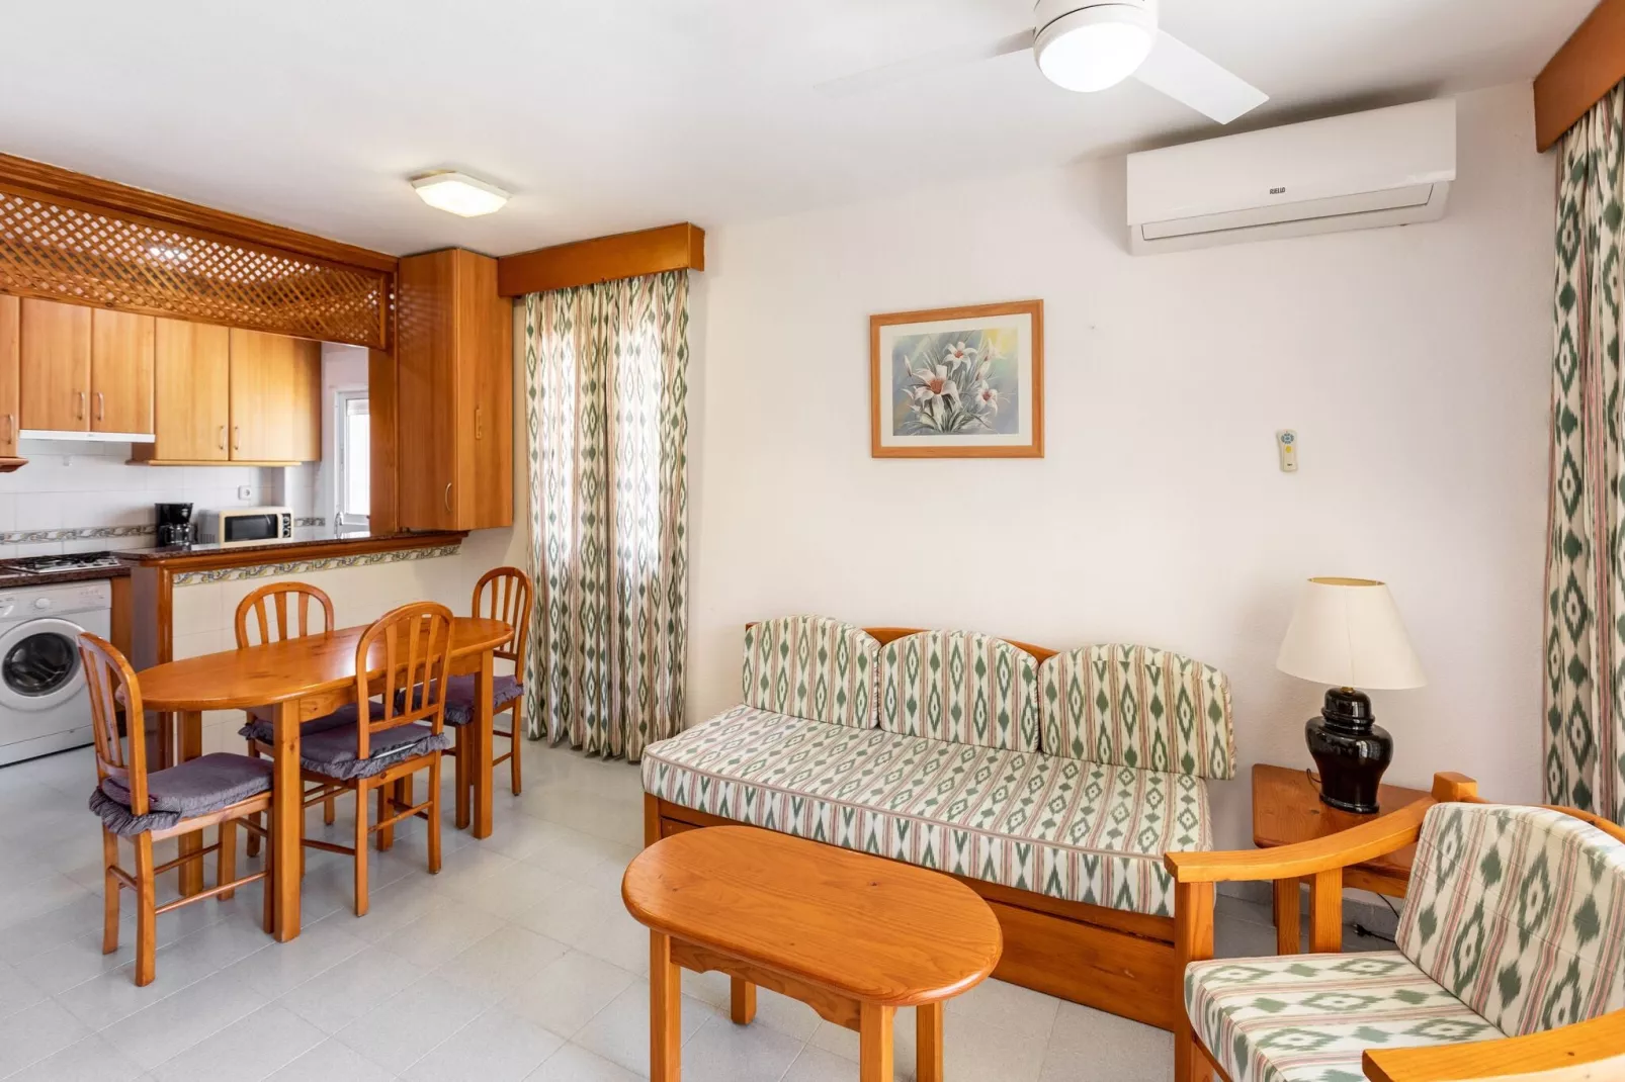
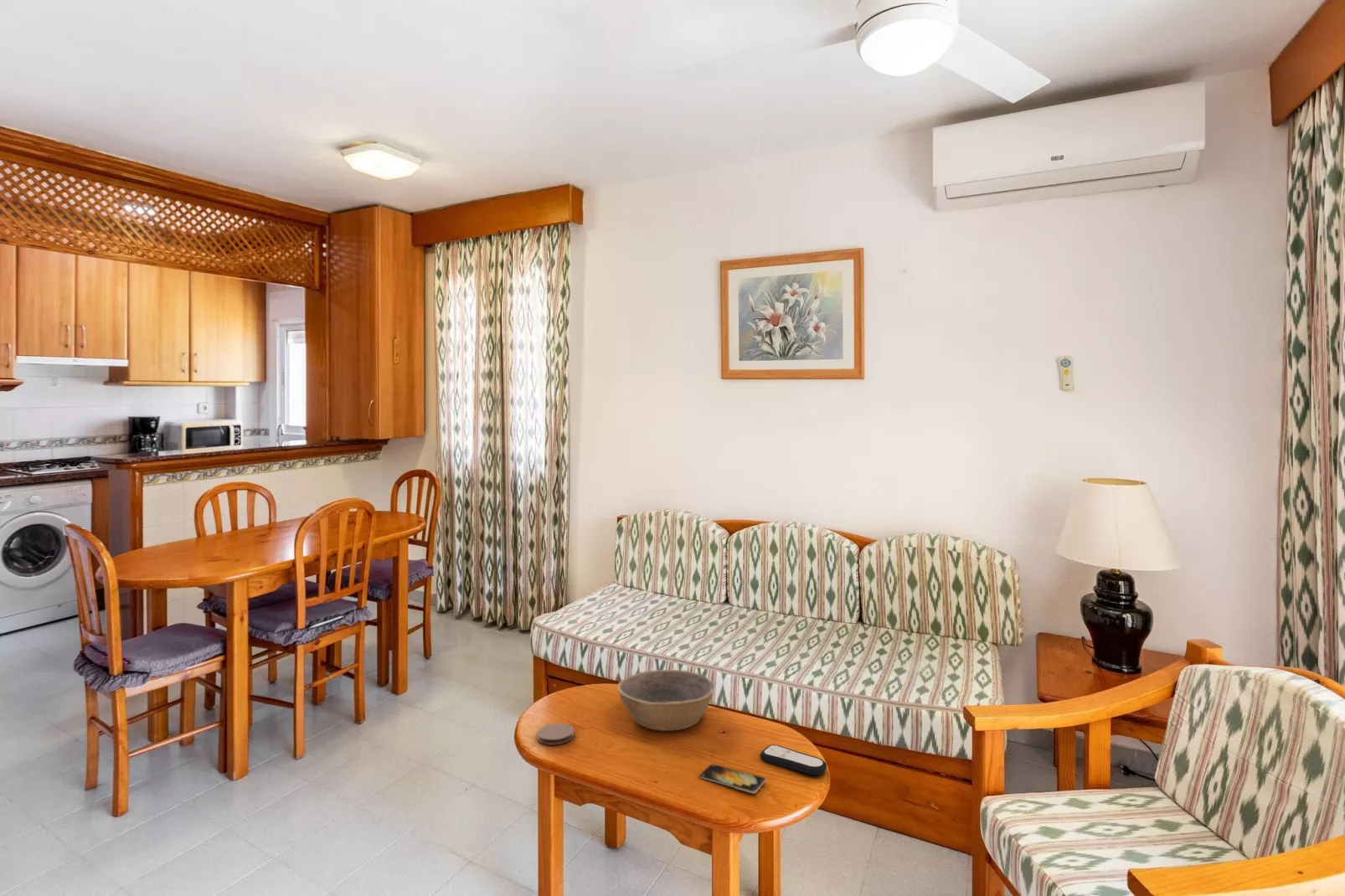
+ bowl (667, 701)
+ smartphone (732, 778)
+ remote control (793, 760)
+ coaster (555, 734)
